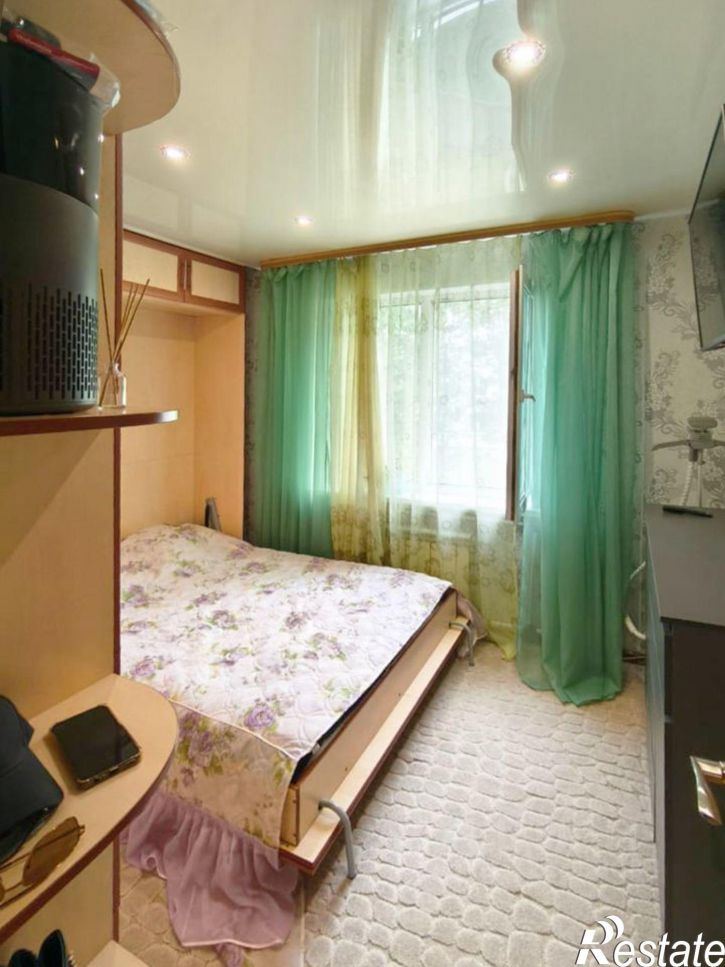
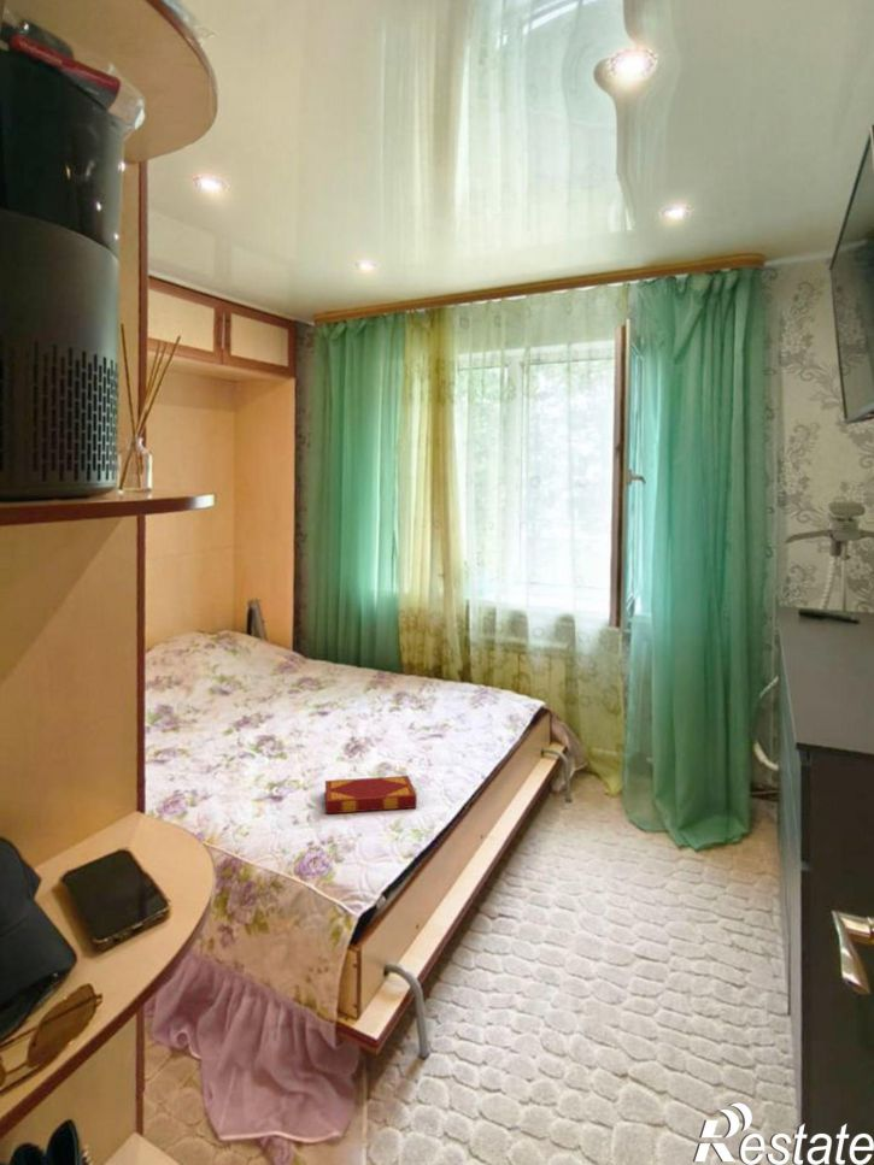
+ hardback book (369, 794)
